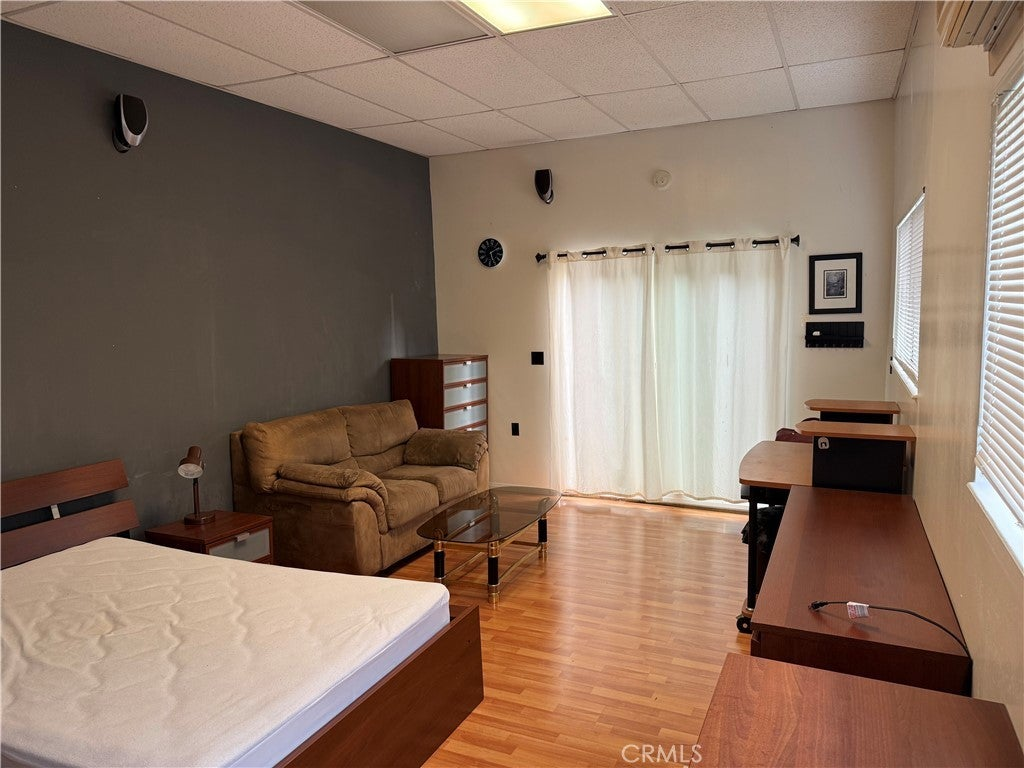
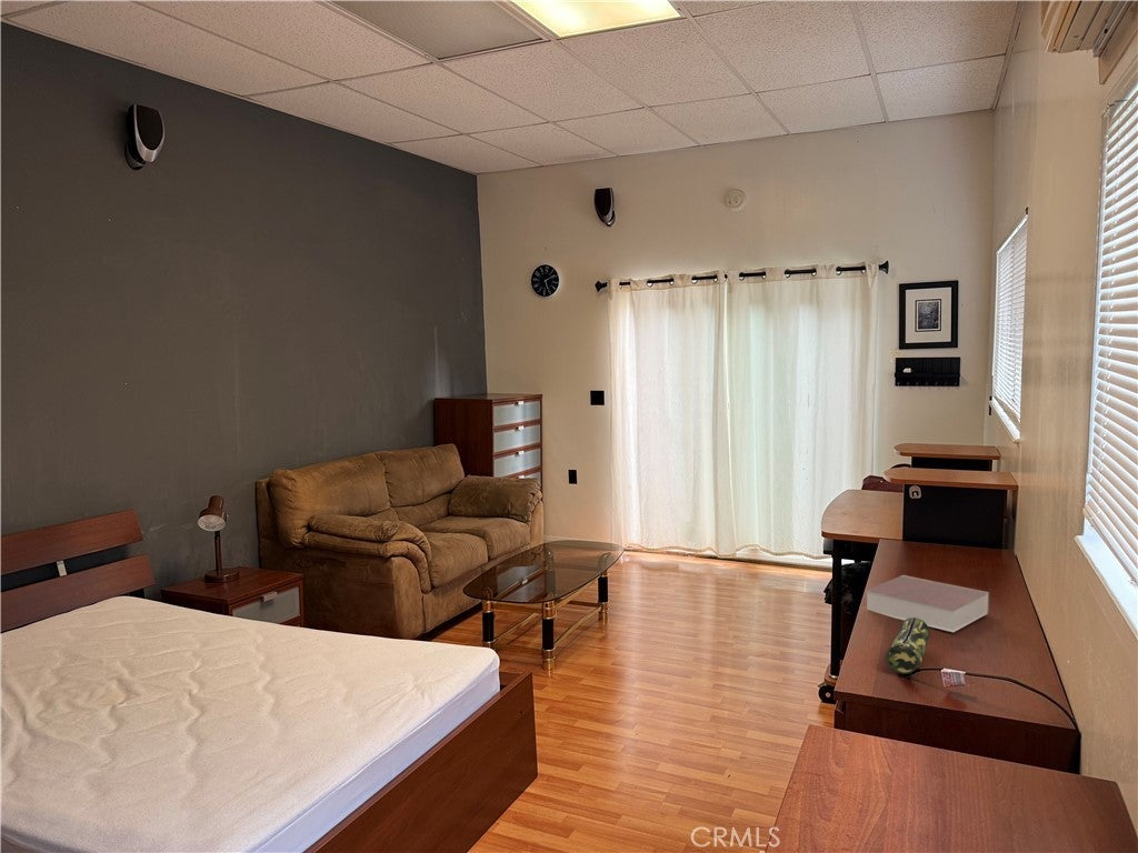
+ book (926, 601)
+ pencil case (908, 645)
